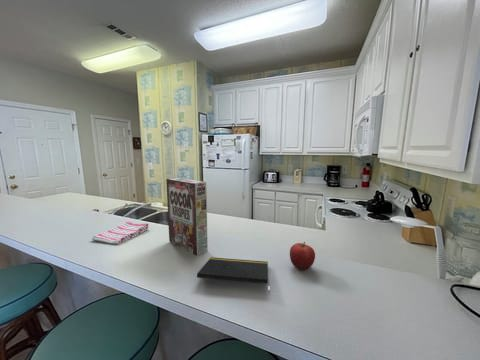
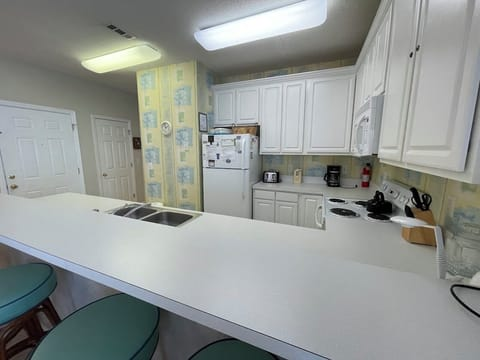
- cereal box (186, 213)
- dish towel (122, 231)
- fruit (302, 255)
- notepad (235, 268)
